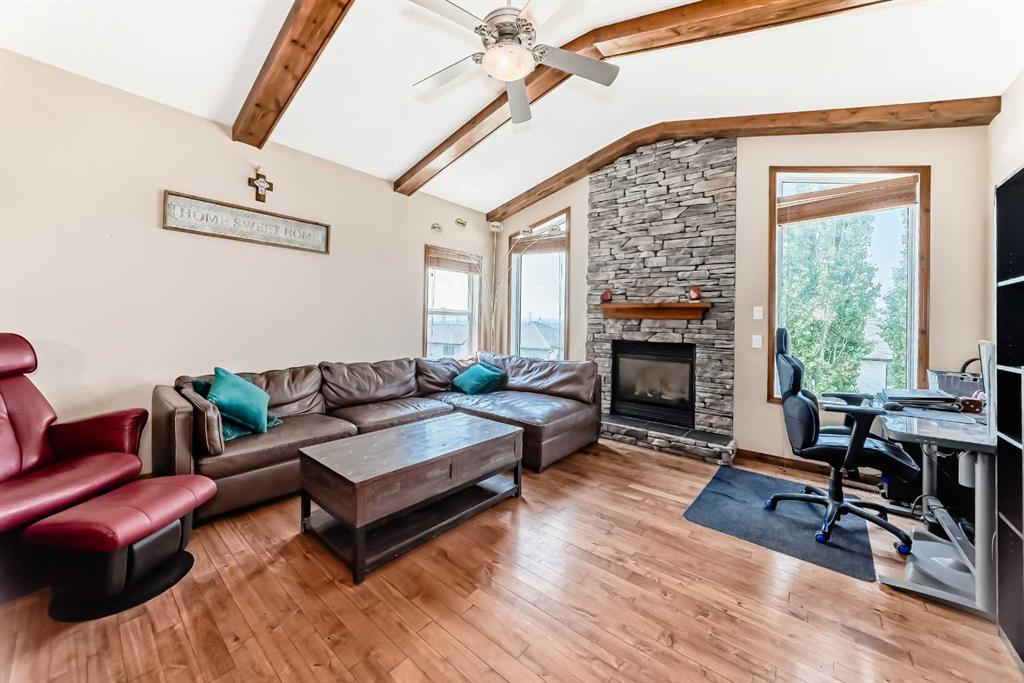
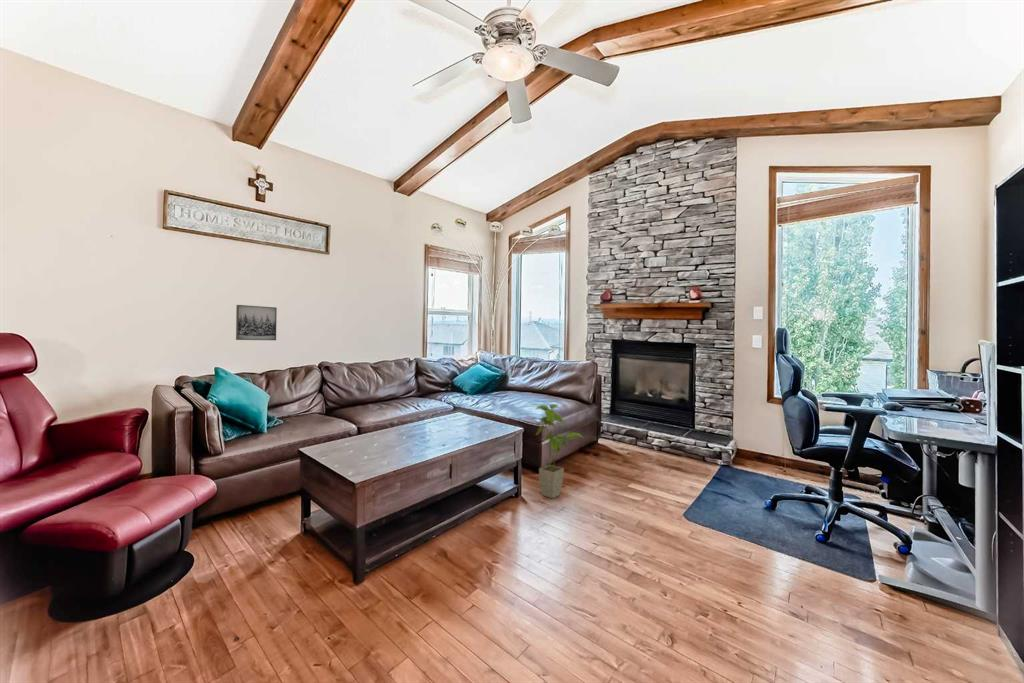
+ wall art (256, 323)
+ house plant (555, 451)
